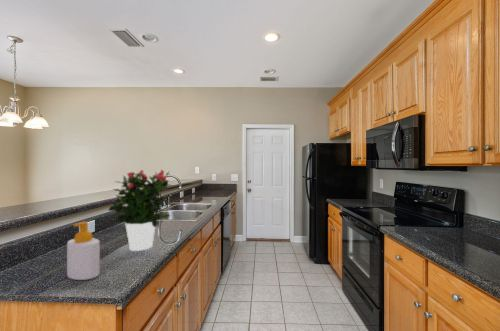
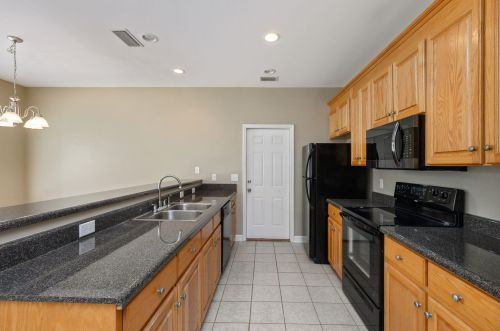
- potted flower (143, 208)
- soap bottle (83, 248)
